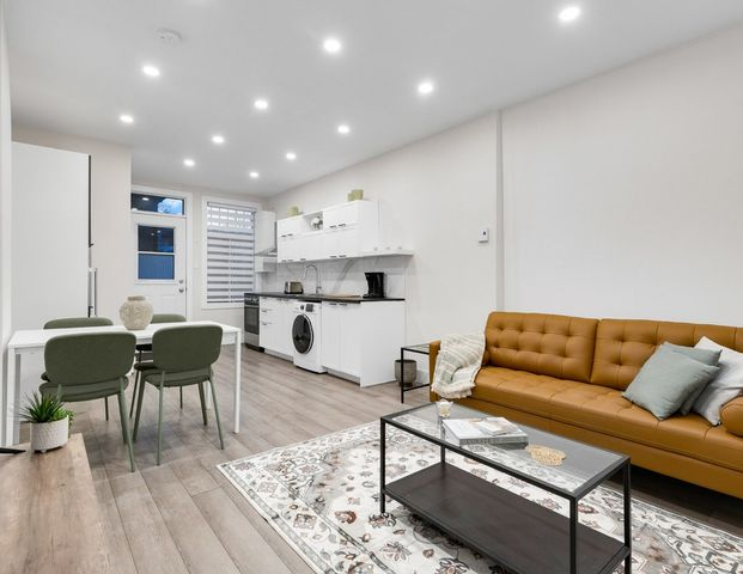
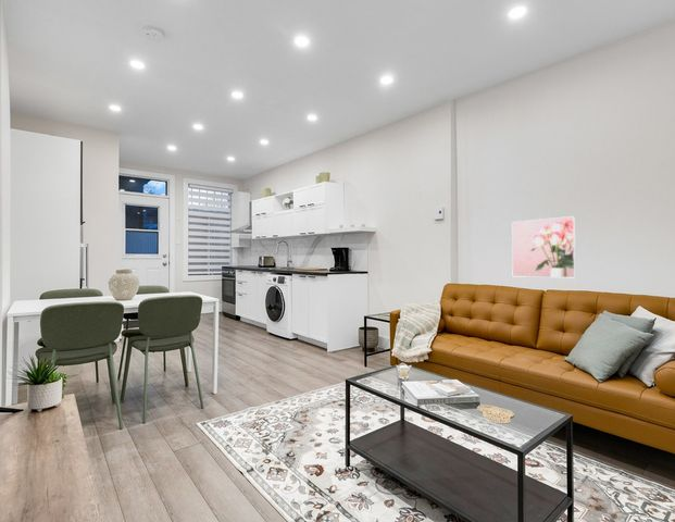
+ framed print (541, 248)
